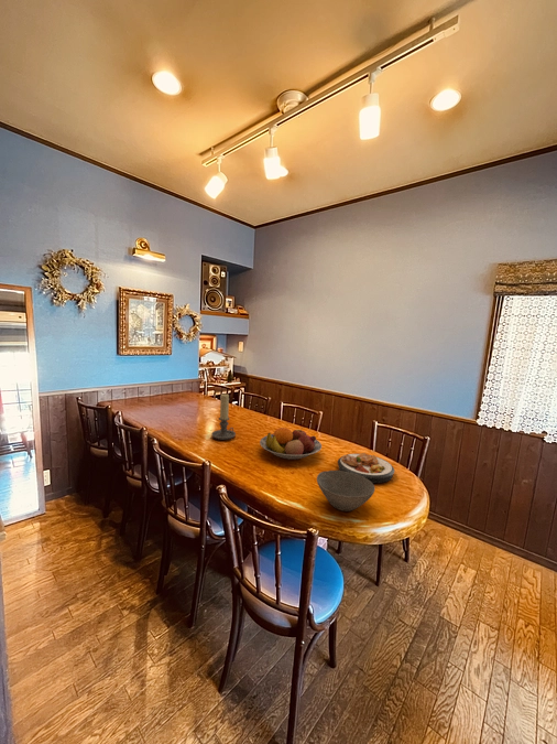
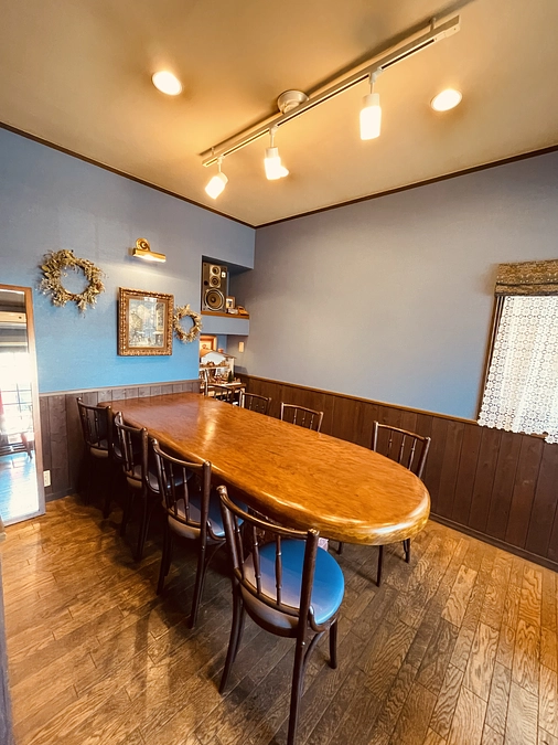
- fruit bowl (291, 440)
- candle holder (226, 414)
- bowl (343, 493)
- plate (365, 464)
